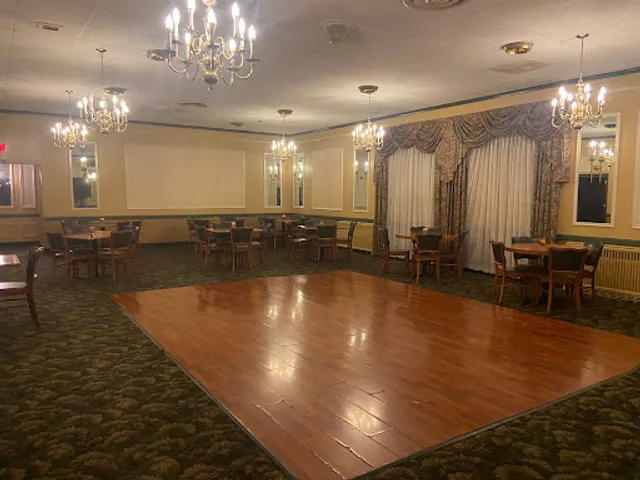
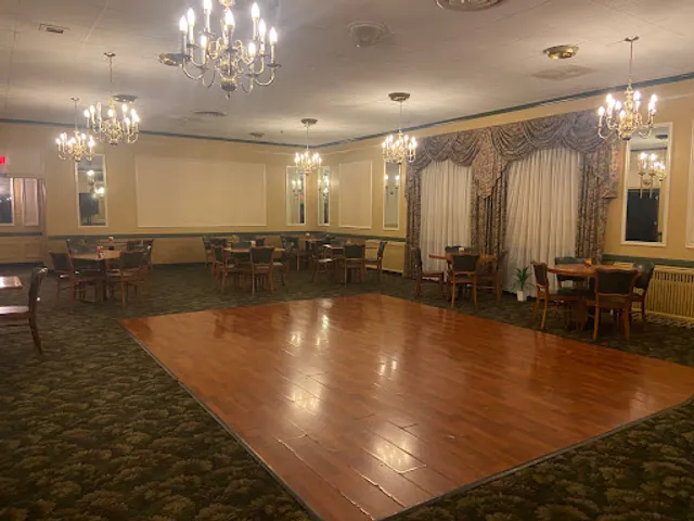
+ indoor plant (520, 282)
